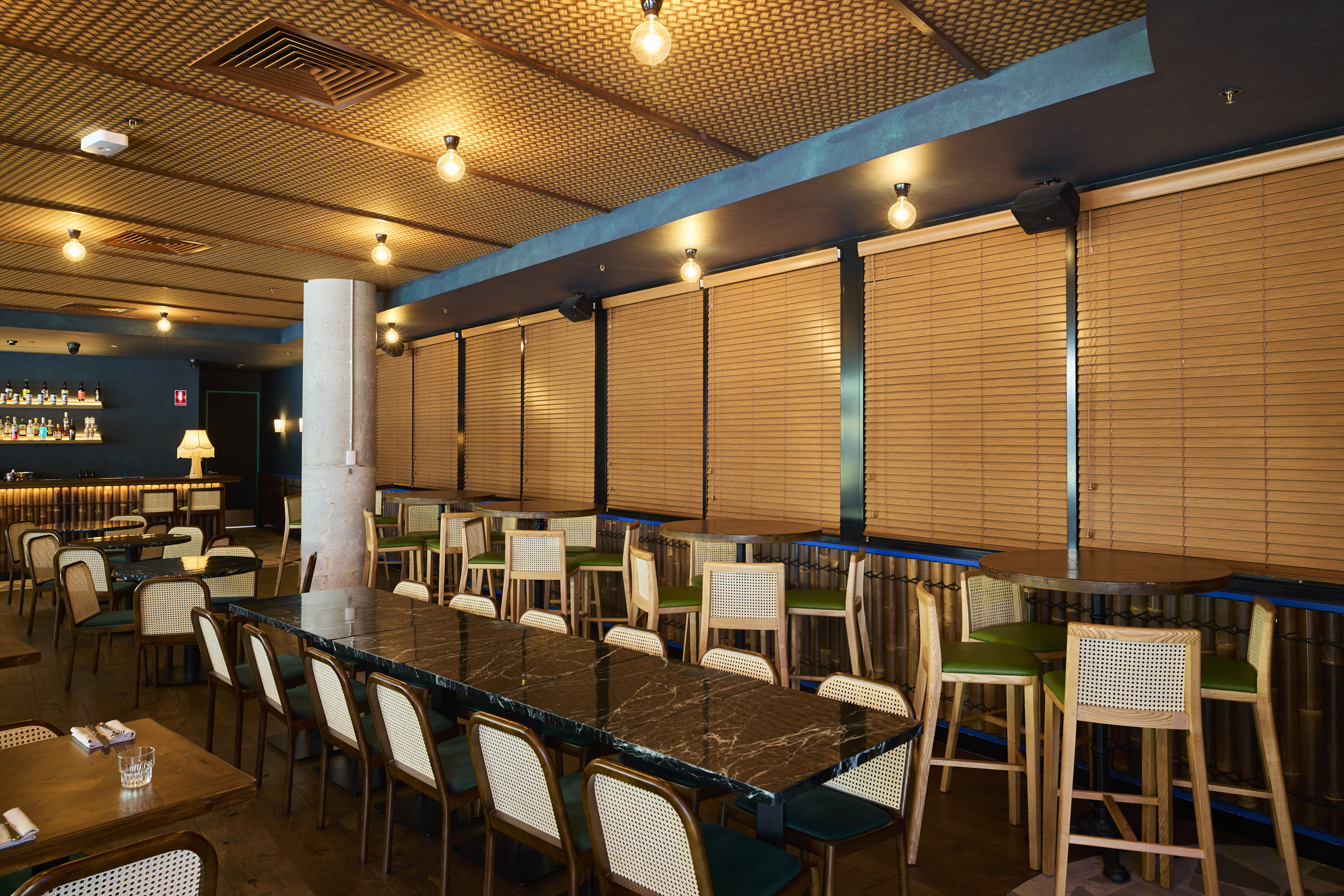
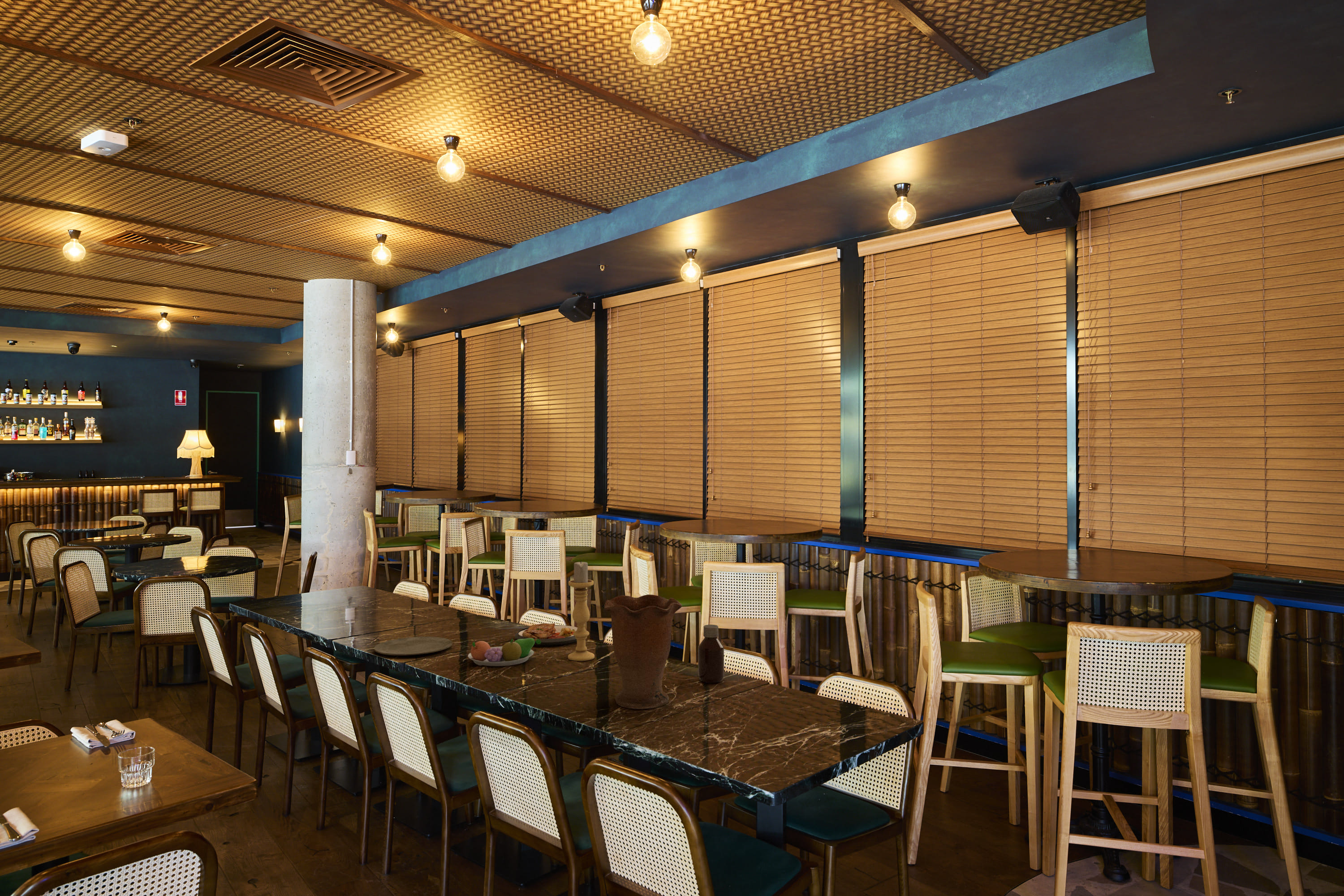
+ bottle (711, 653)
+ vase (642, 650)
+ fruit bowl (504, 647)
+ plate (550, 632)
+ plate (414, 647)
+ candle holder (581, 609)
